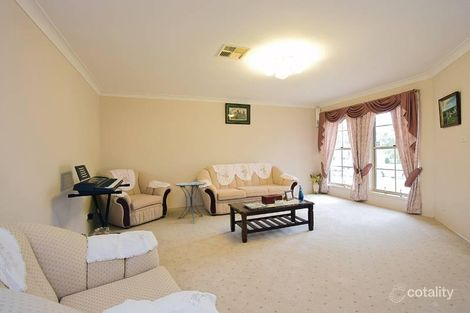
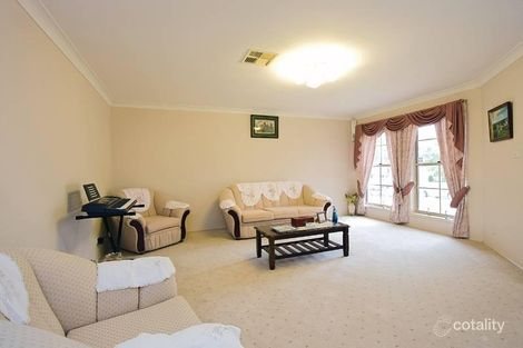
- side table (191, 201)
